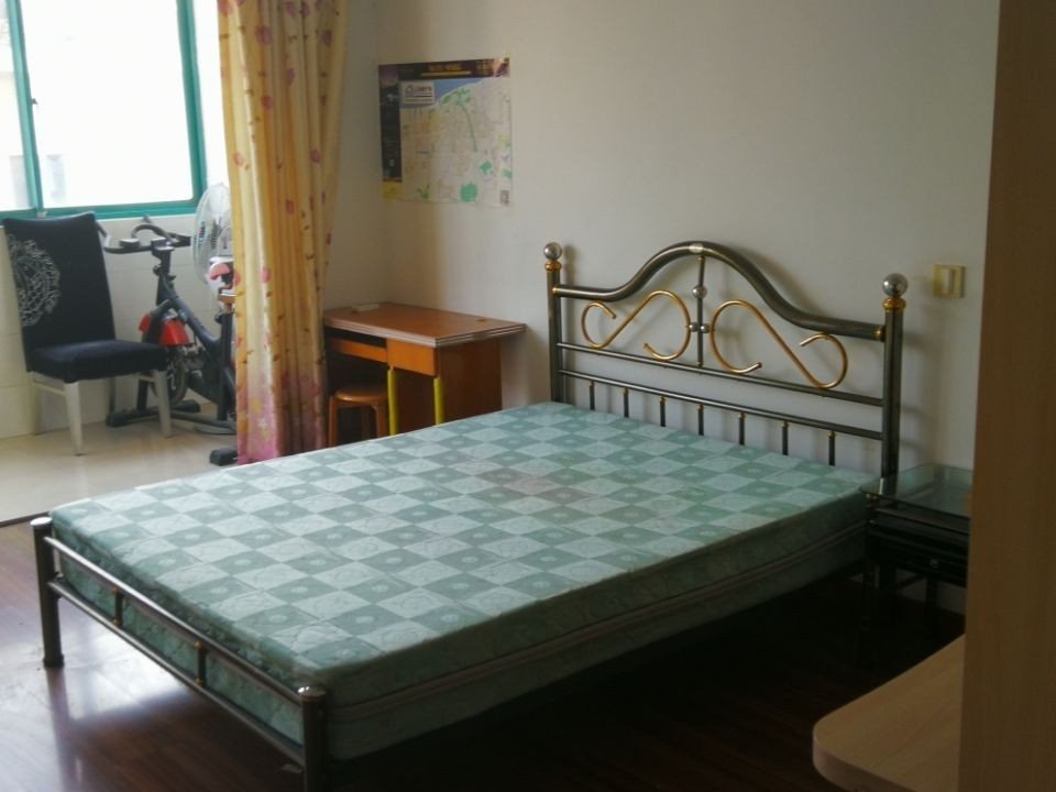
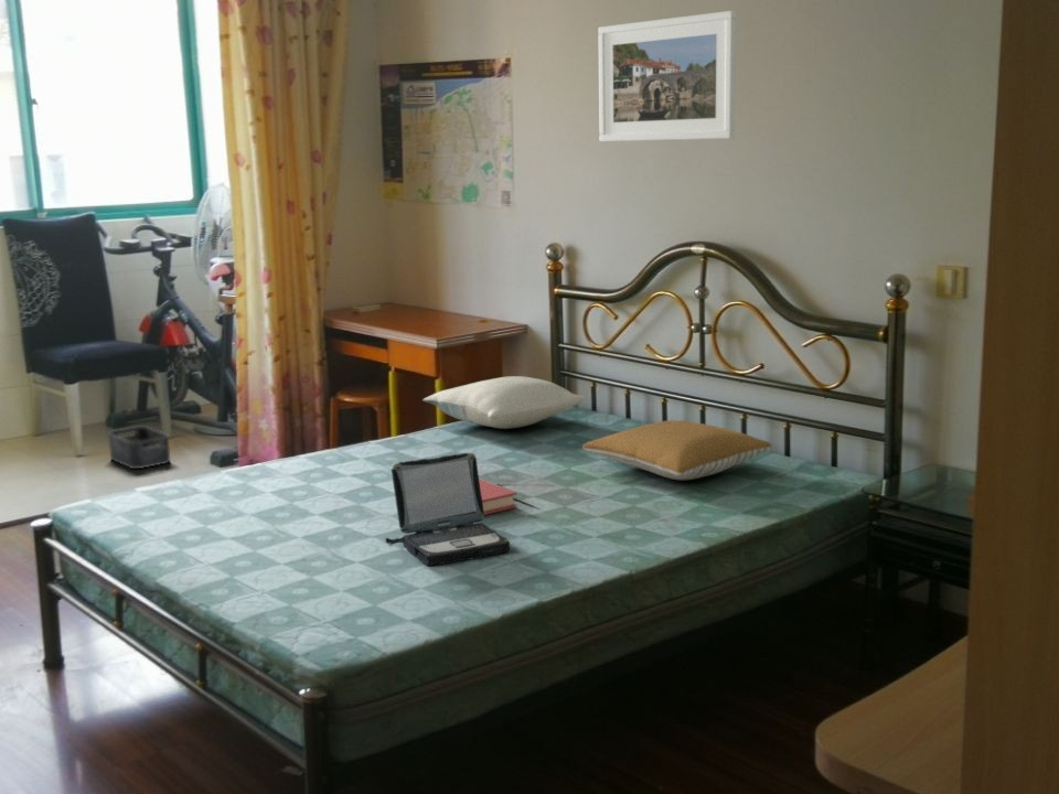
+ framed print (663, 79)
+ storage bin (139, 447)
+ laptop (448, 506)
+ book (481, 494)
+ pillow (502, 400)
+ pillow (676, 448)
